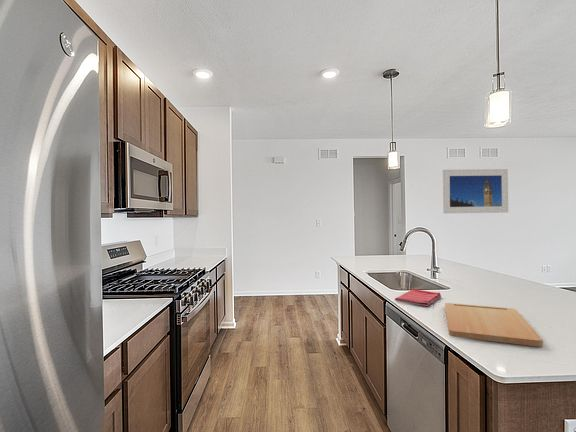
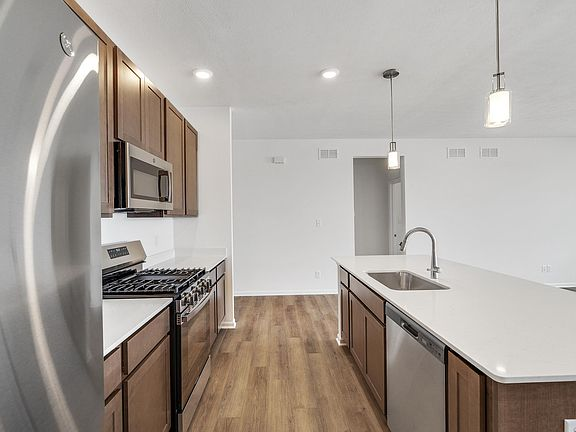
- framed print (475, 191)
- cutting board (485, 320)
- dish towel (418, 296)
